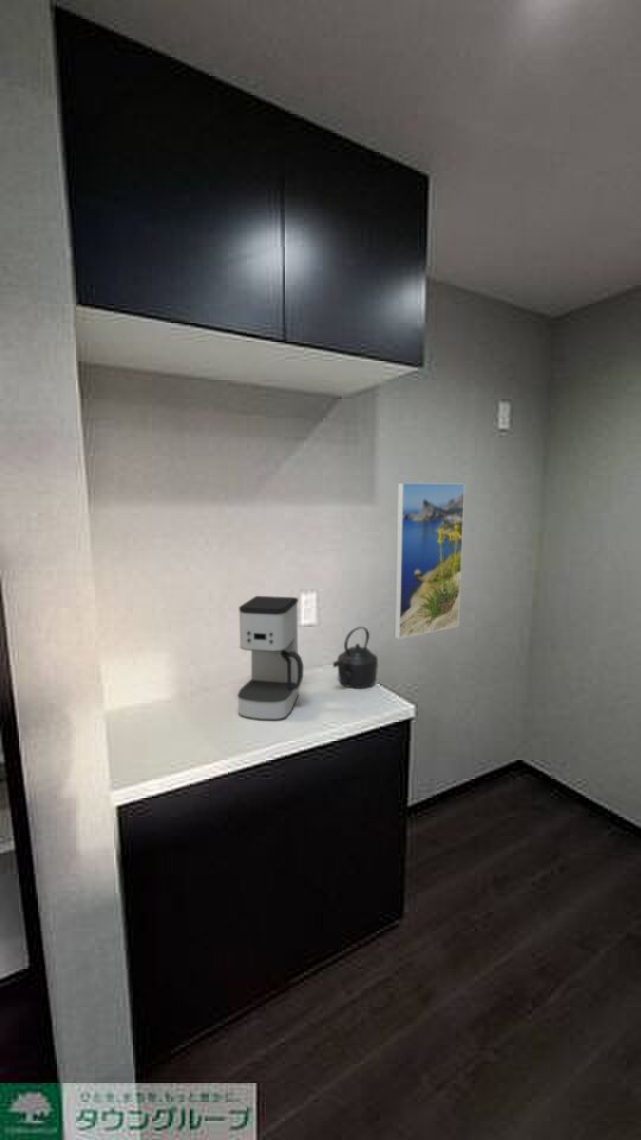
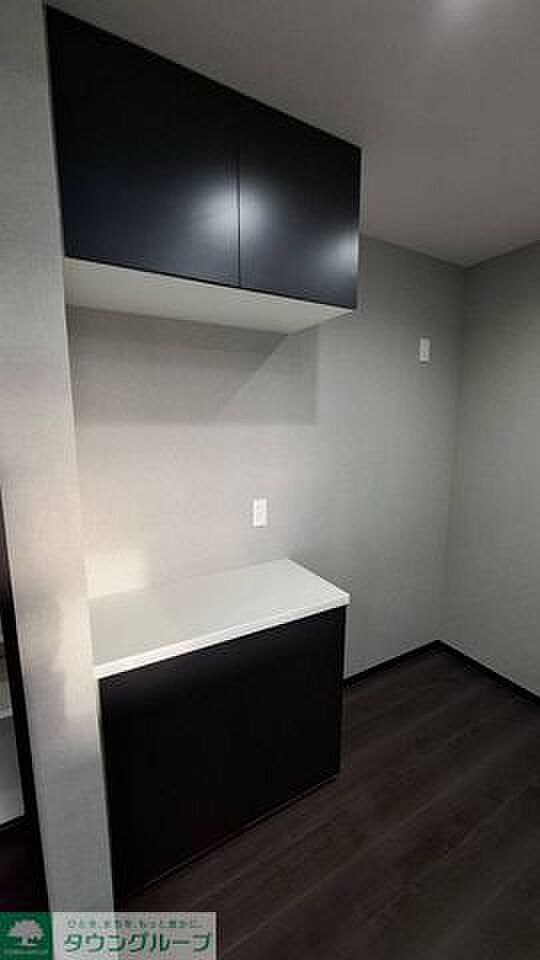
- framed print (430, 558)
- kettle (351, 657)
- coffee maker (272, 656)
